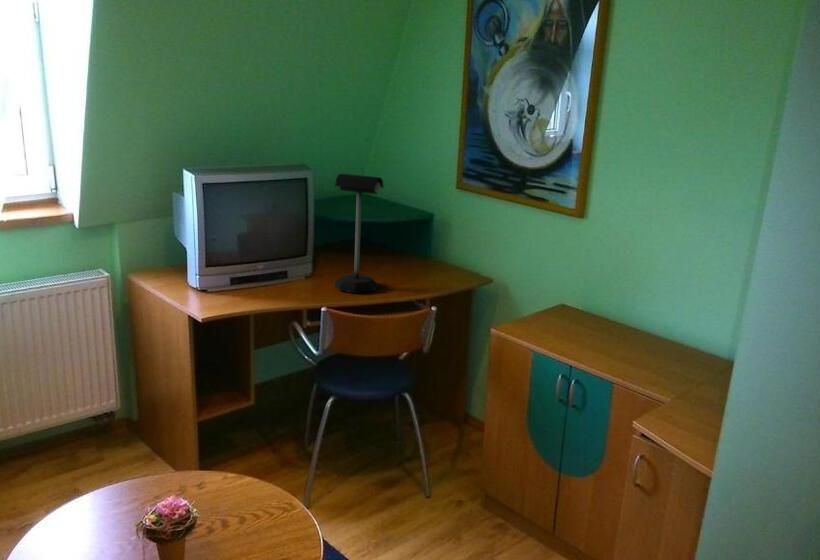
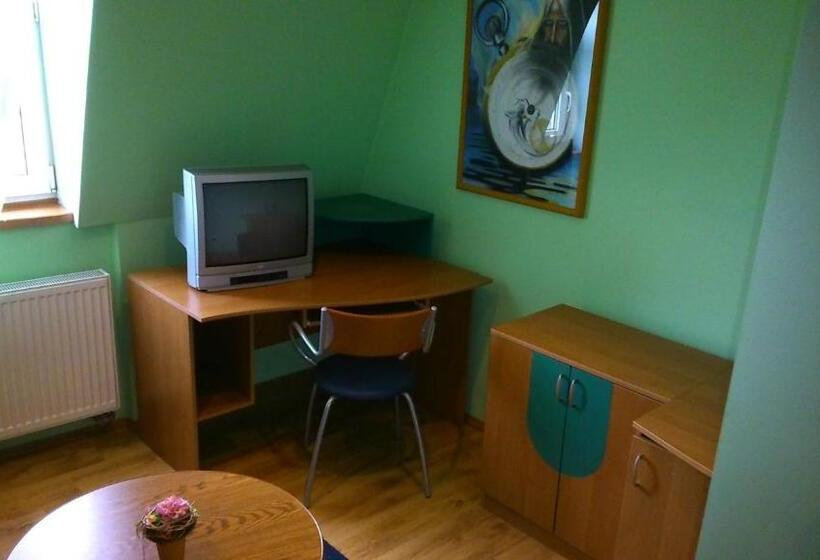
- mailbox (358, 232)
